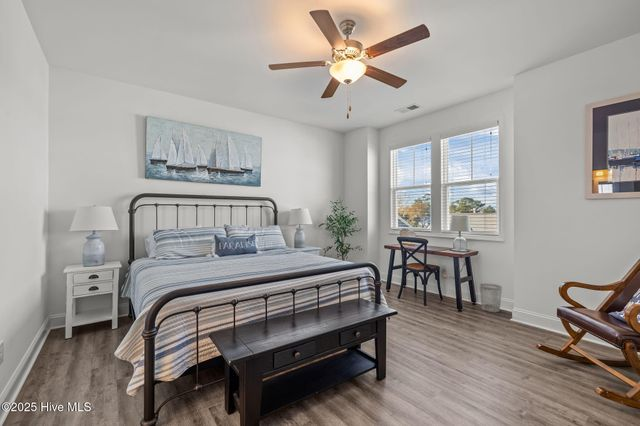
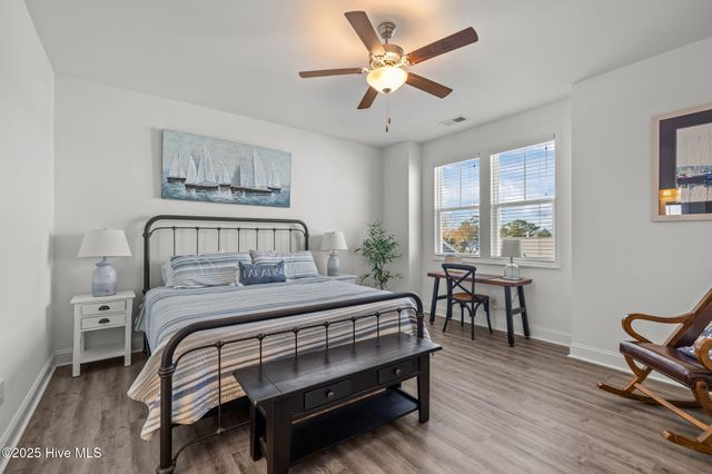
- wastebasket (490, 298)
